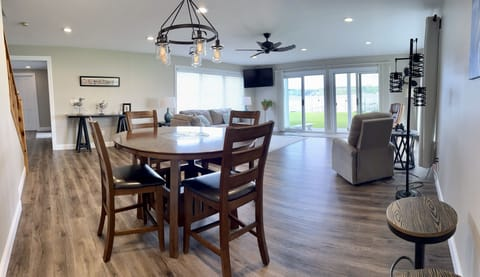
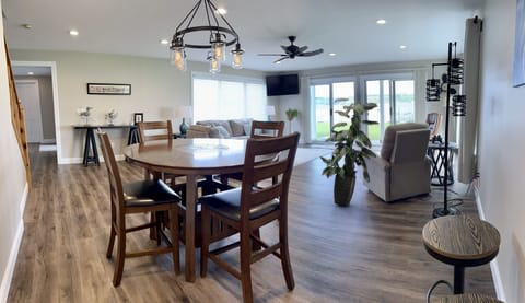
+ indoor plant (348, 151)
